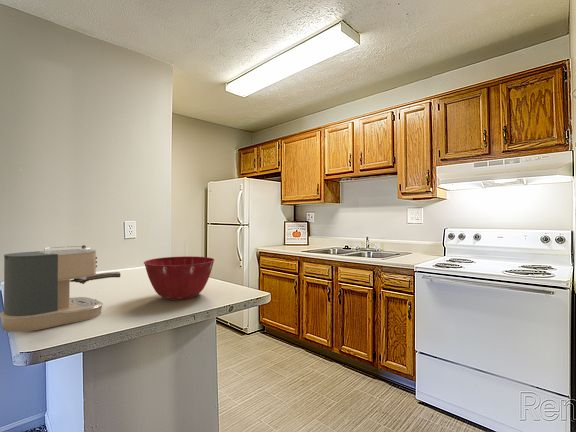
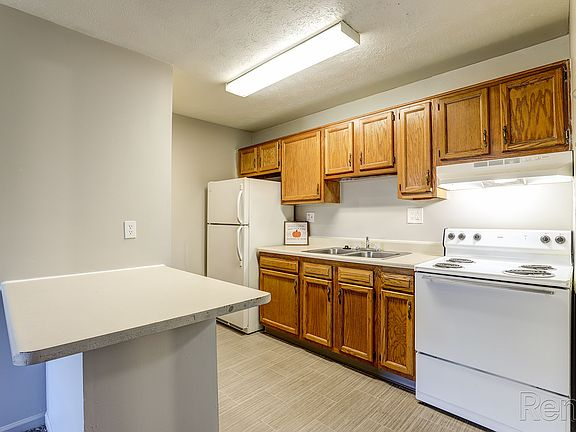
- mixing bowl (180, 277)
- coffee maker (67, 280)
